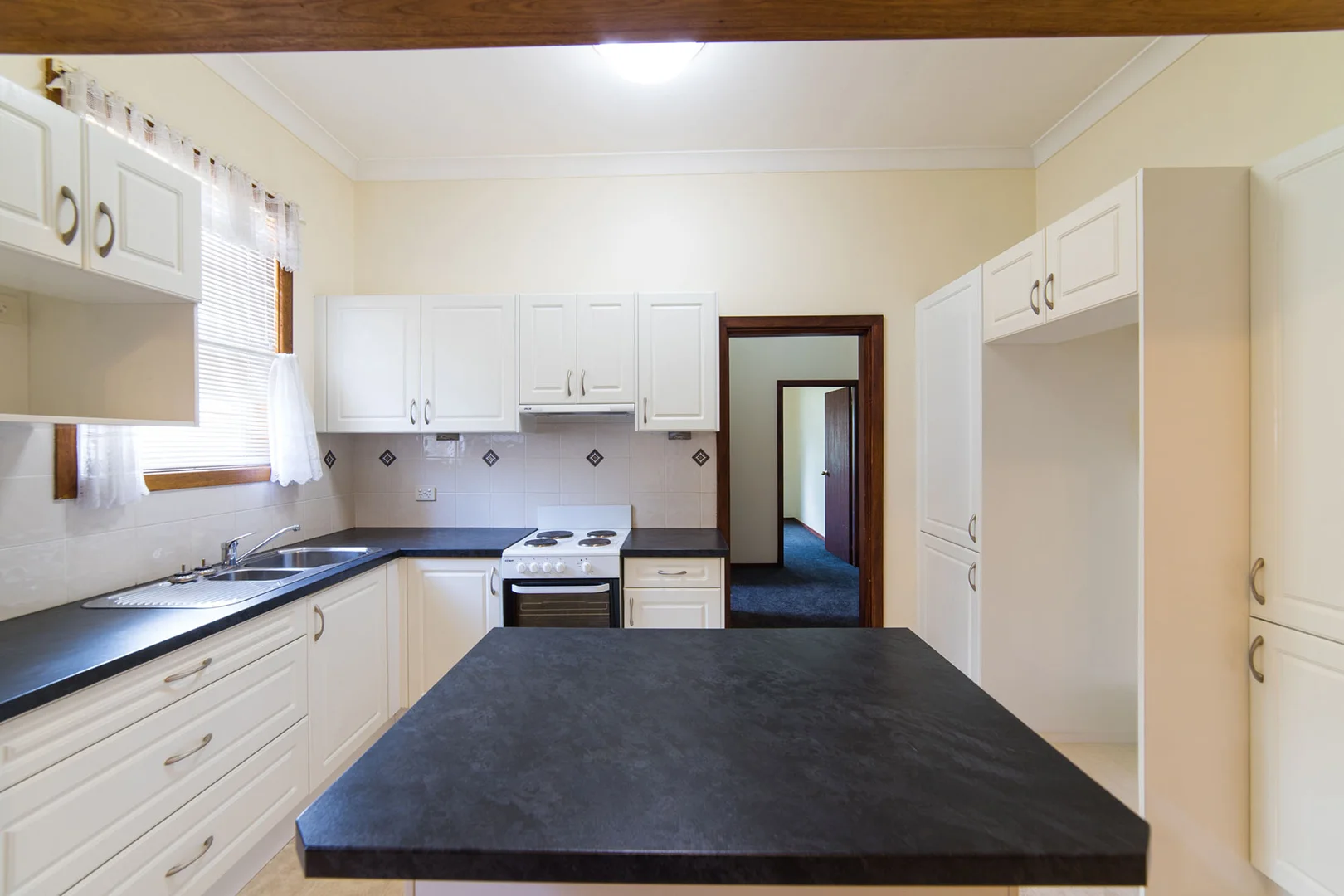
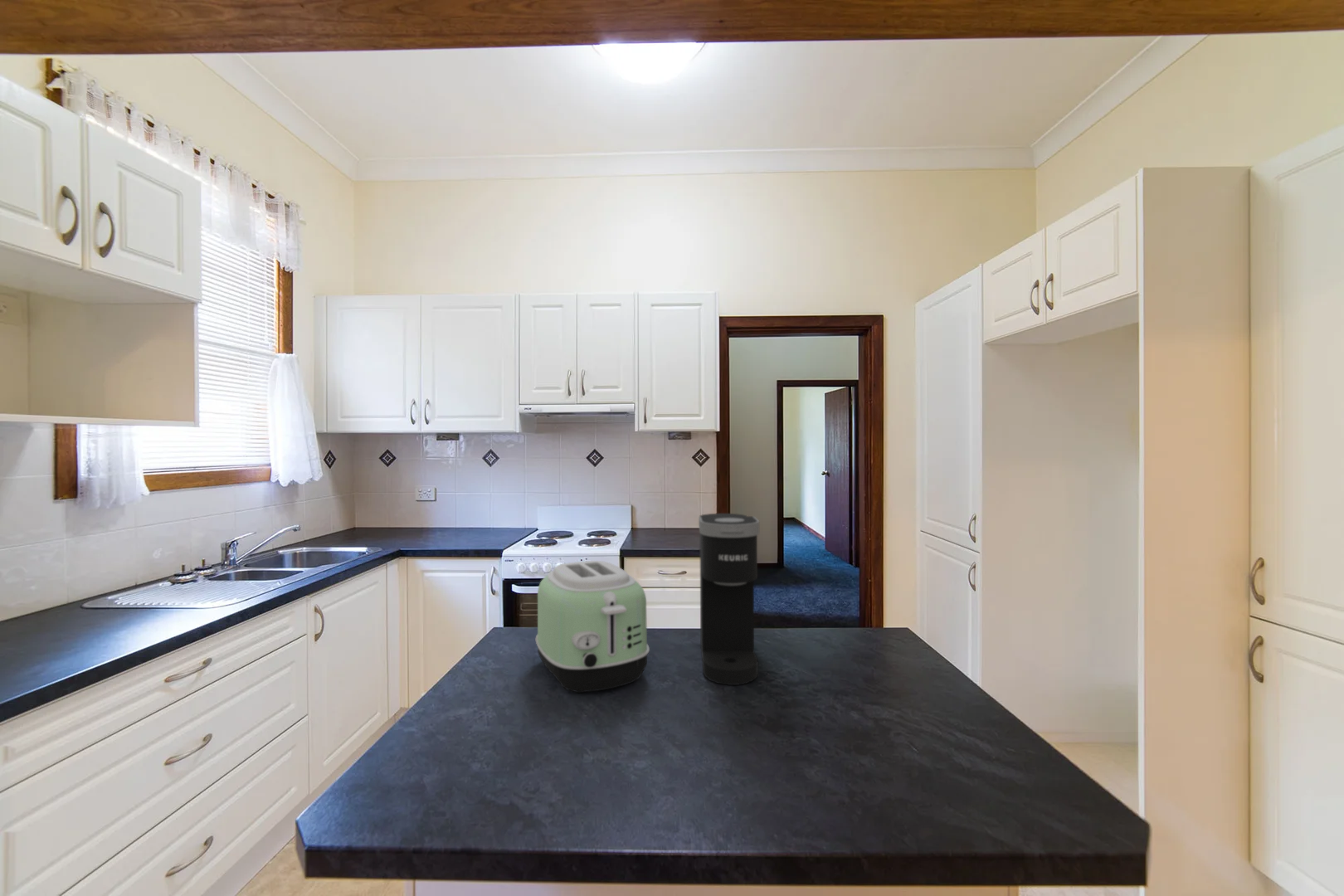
+ coffee maker (726, 587)
+ toaster (592, 621)
